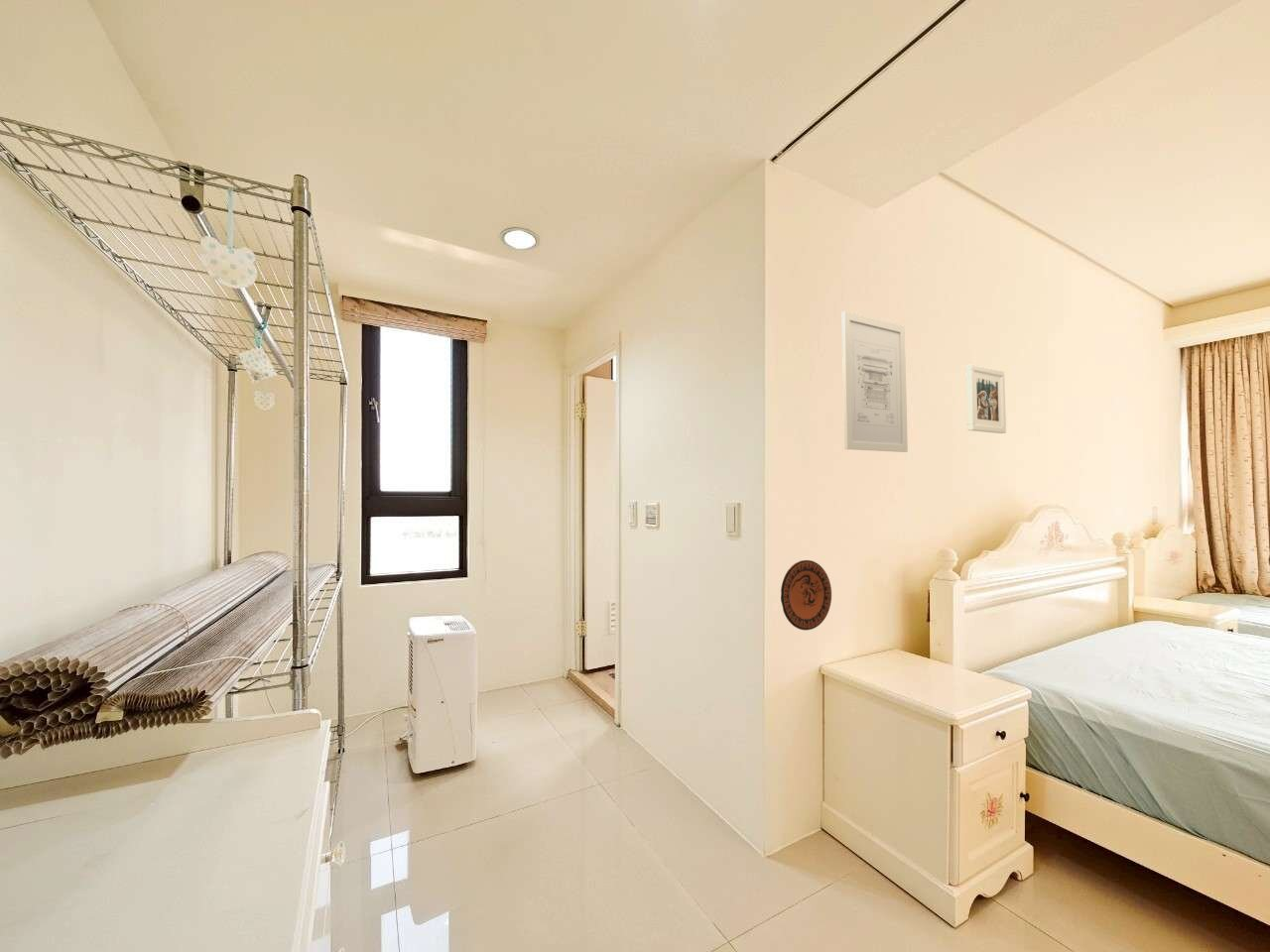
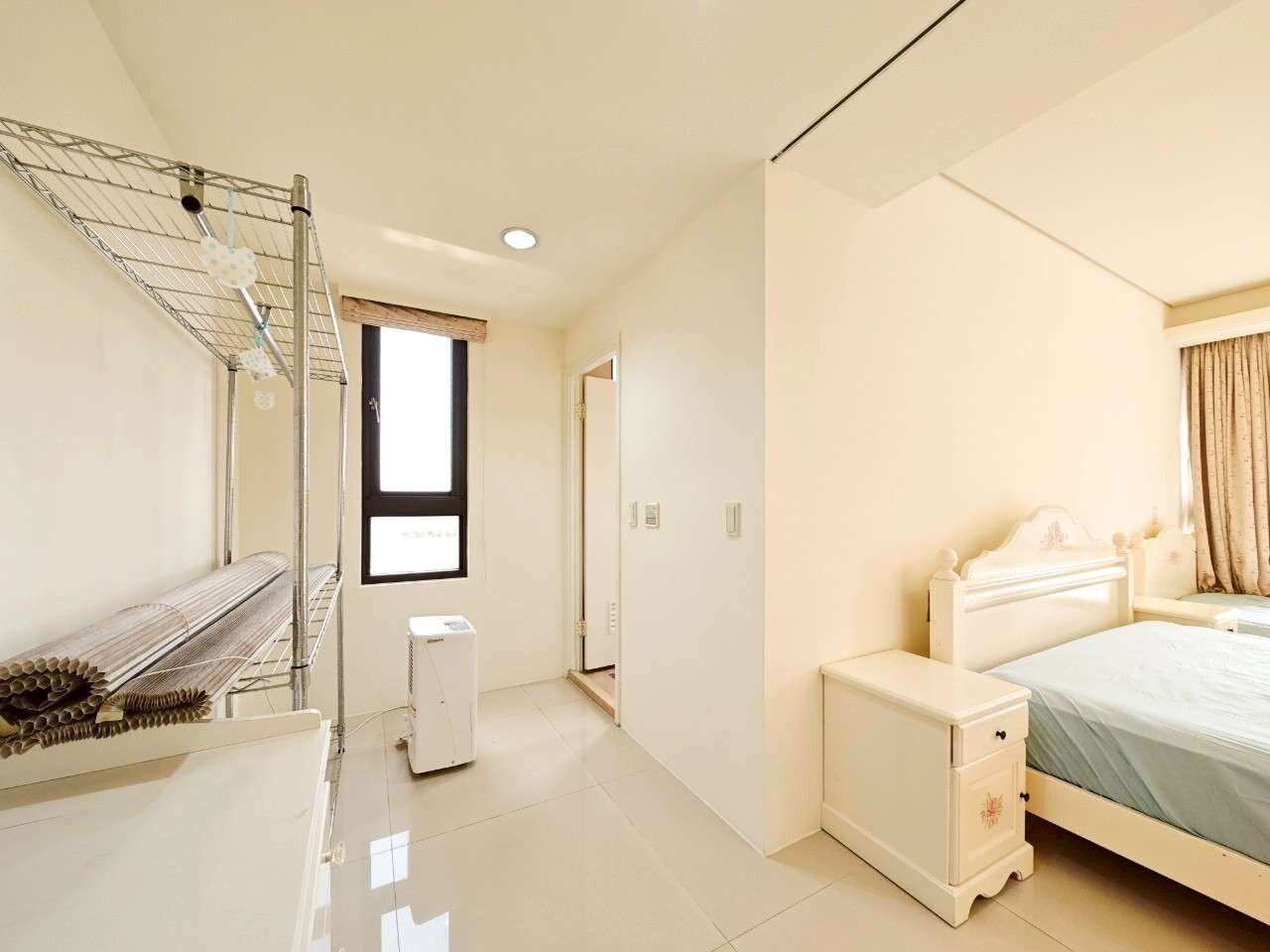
- wall art (876, 385)
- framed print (986, 400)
- decorative plate (806, 594)
